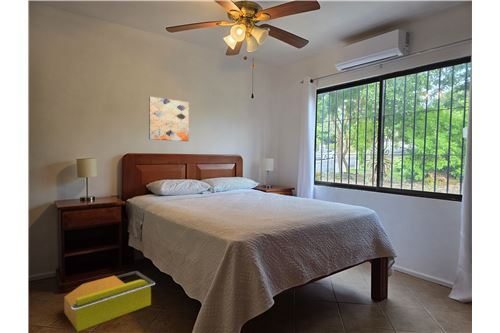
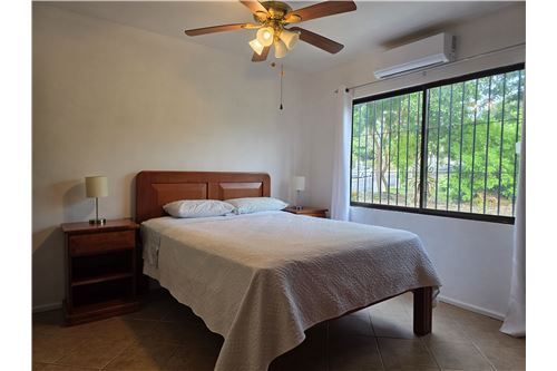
- storage bin (109, 295)
- wall art (169, 120)
